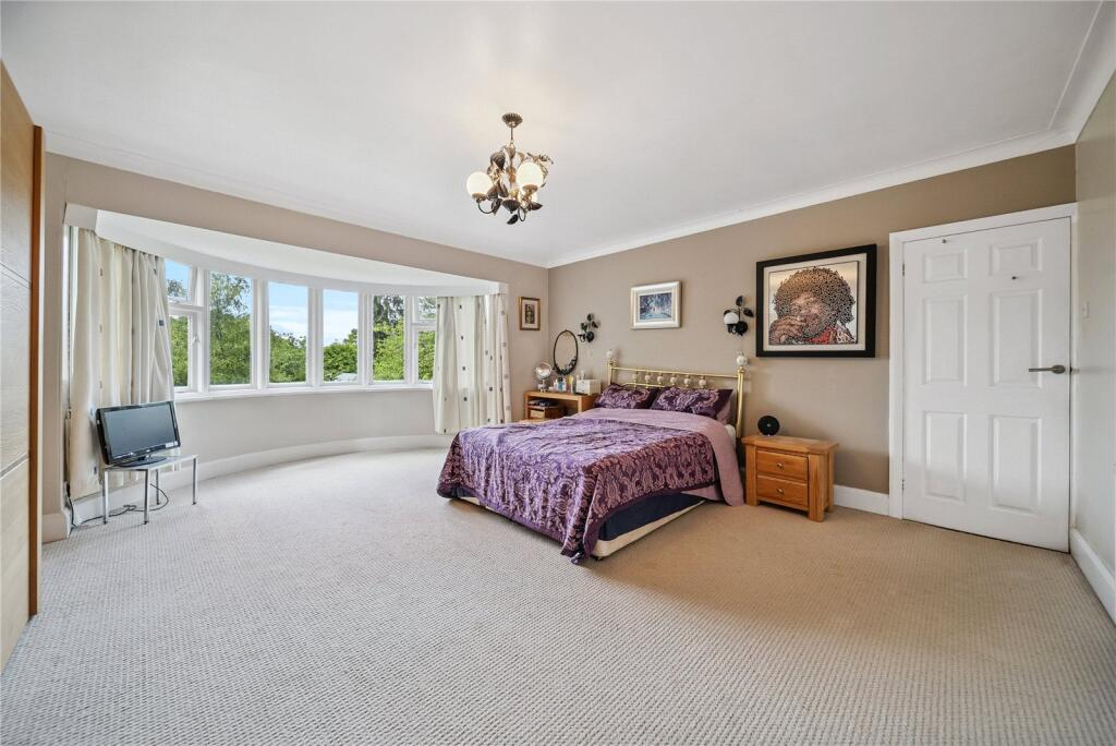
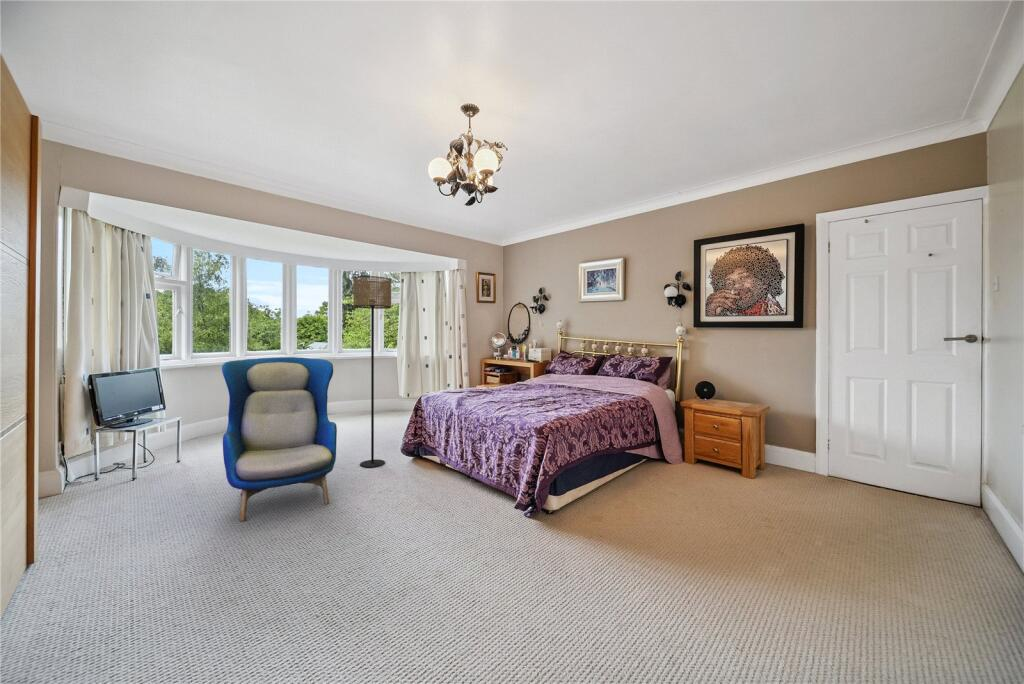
+ armchair (282, 428)
+ floor lamp (372, 371)
